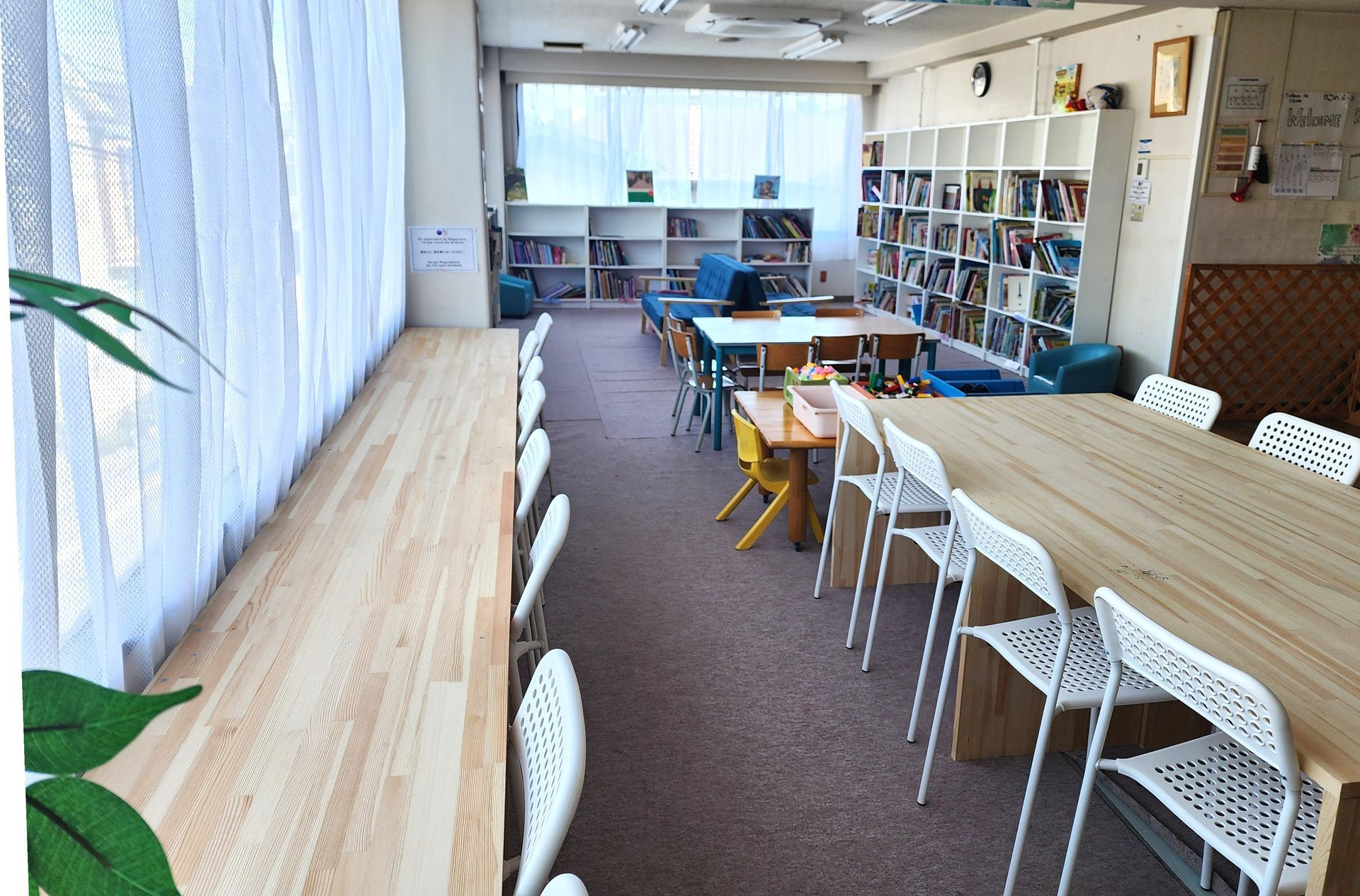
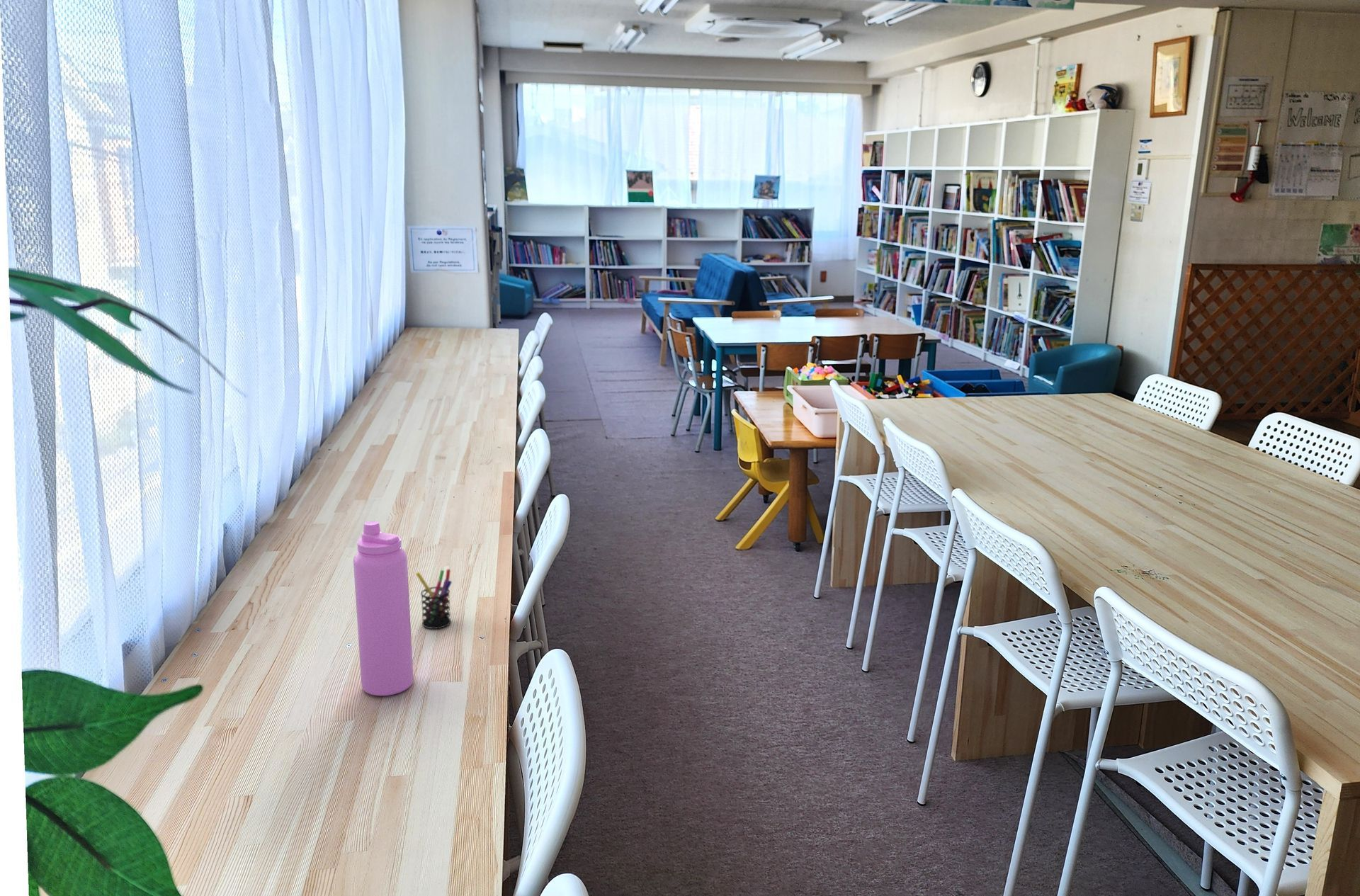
+ pen holder (438, 594)
+ water bottle (382, 606)
